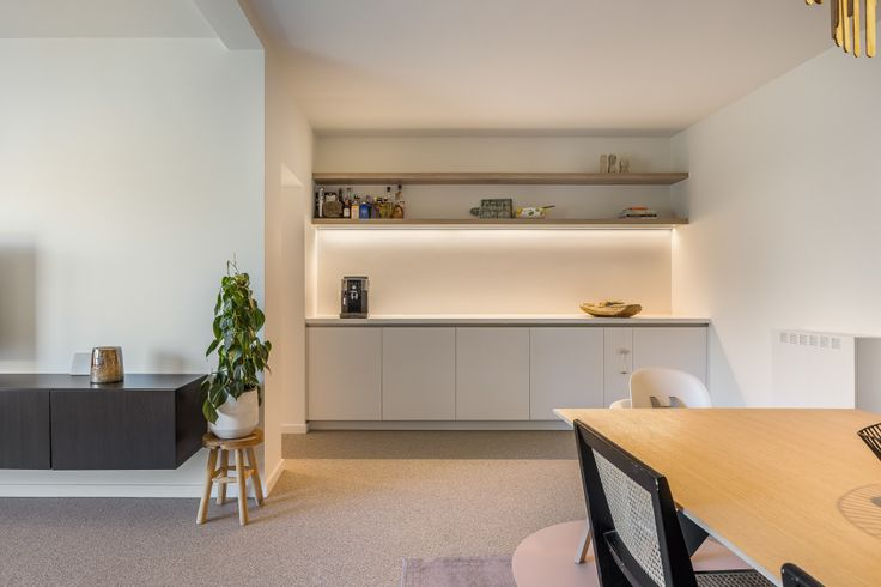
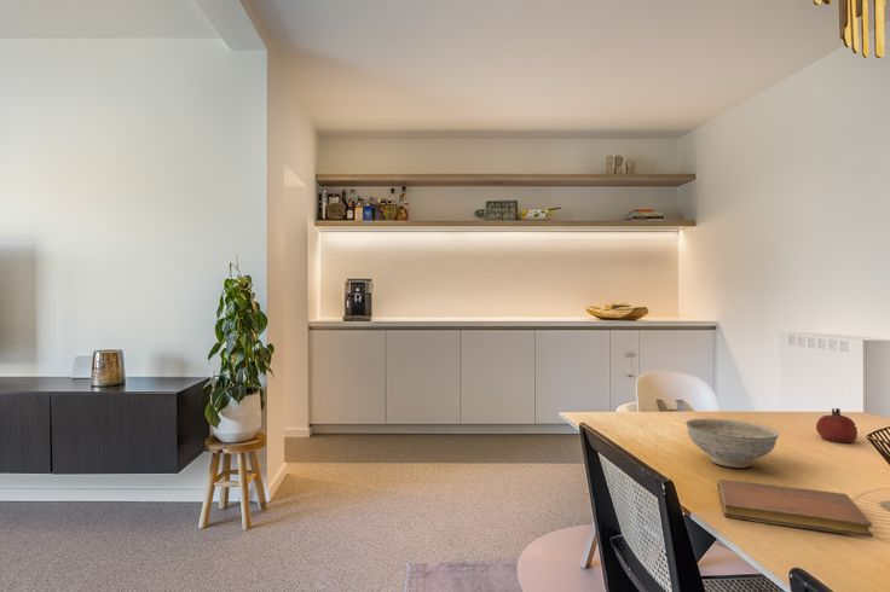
+ fruit (837, 423)
+ decorative bowl (730, 443)
+ notebook (786, 504)
